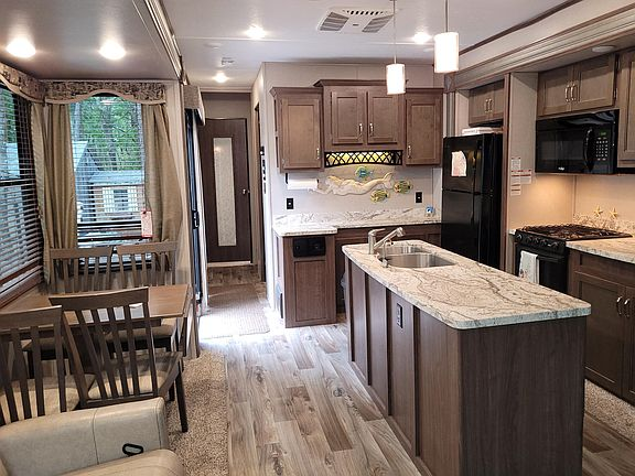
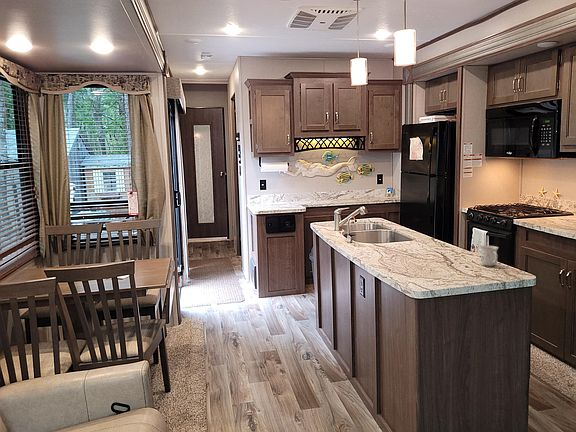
+ mug (490, 256)
